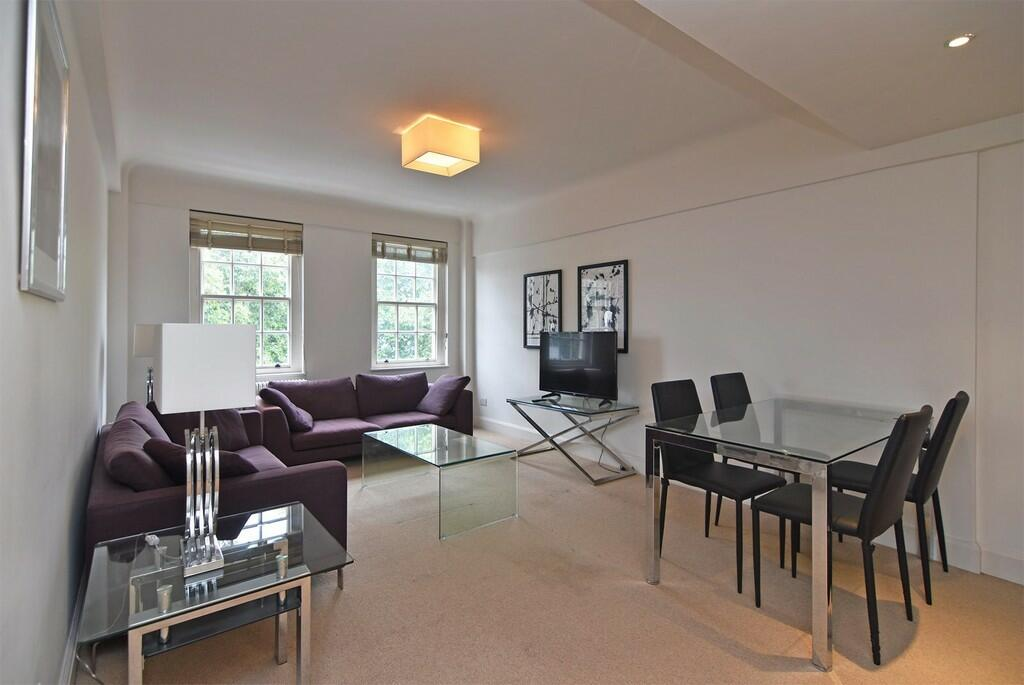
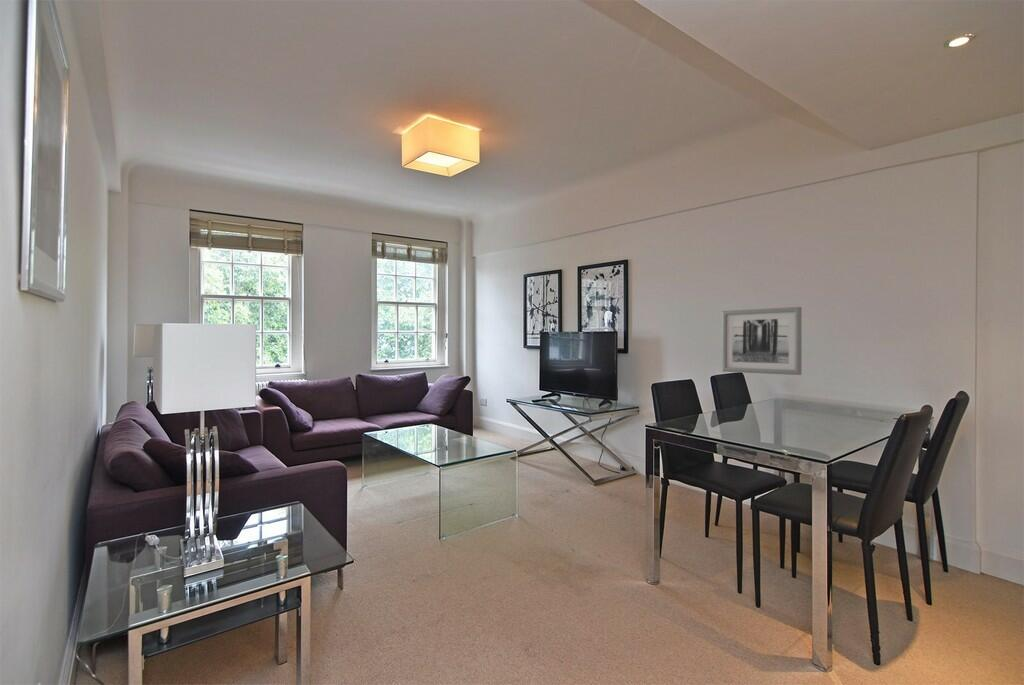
+ wall art (759, 341)
